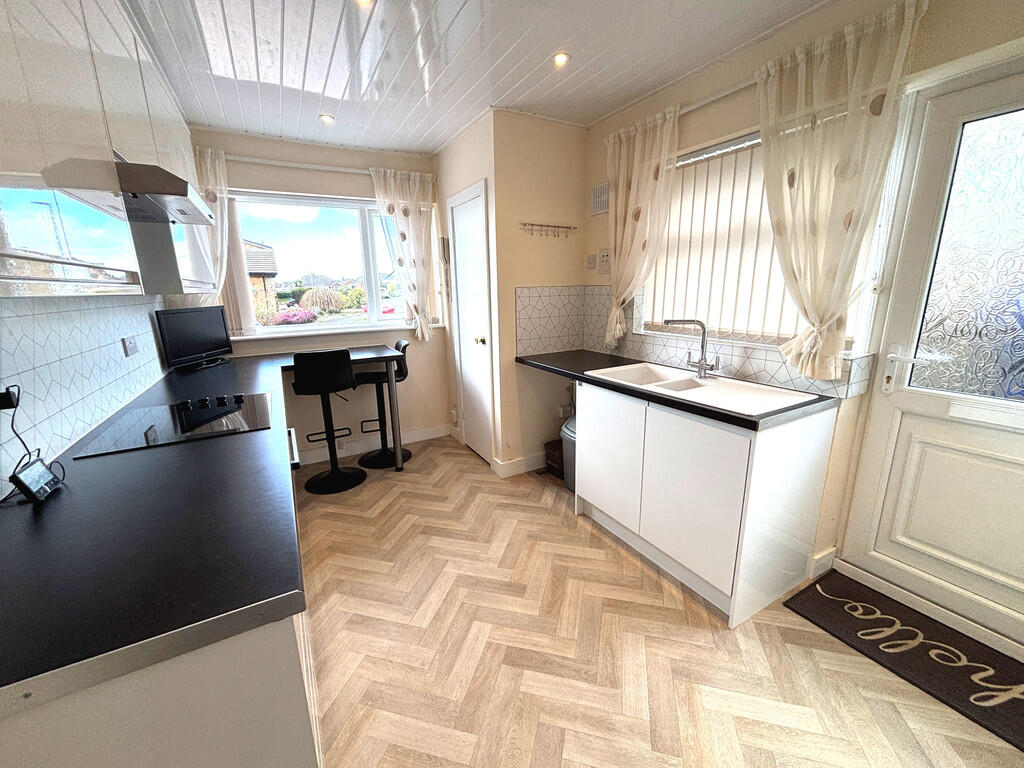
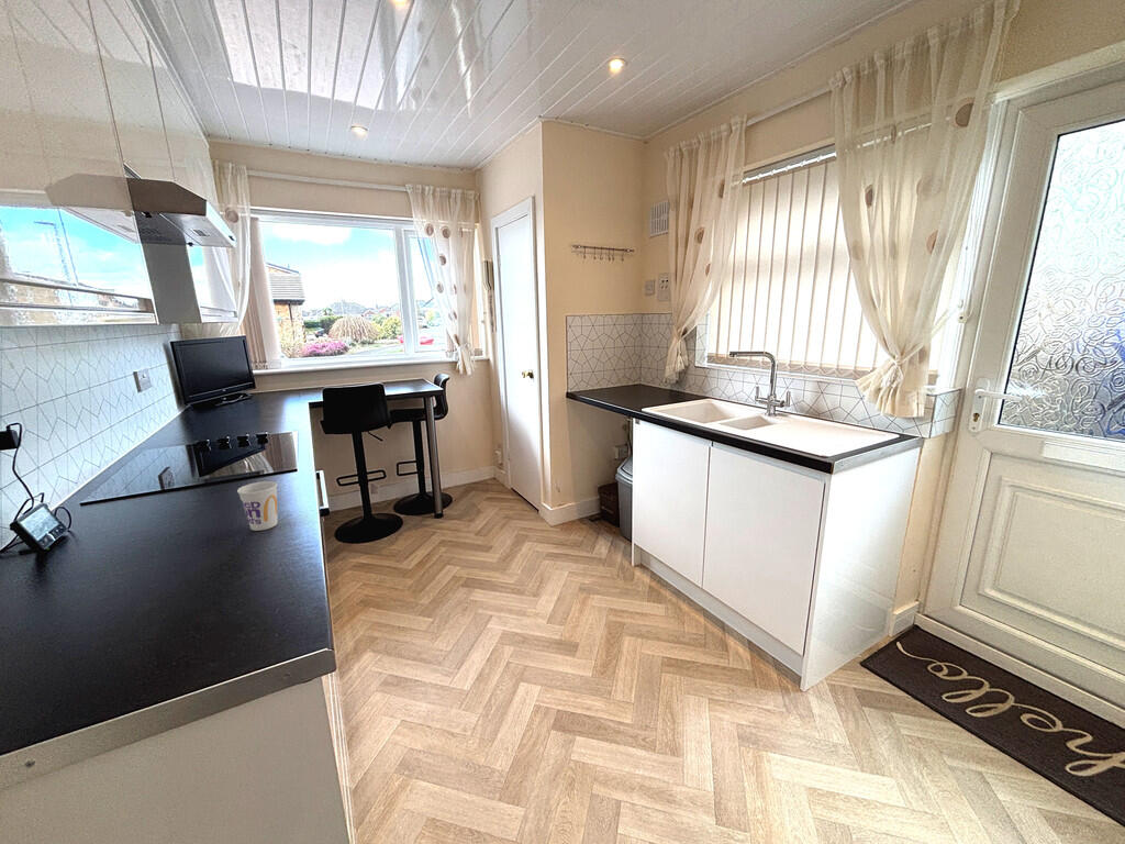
+ cup (260, 506)
